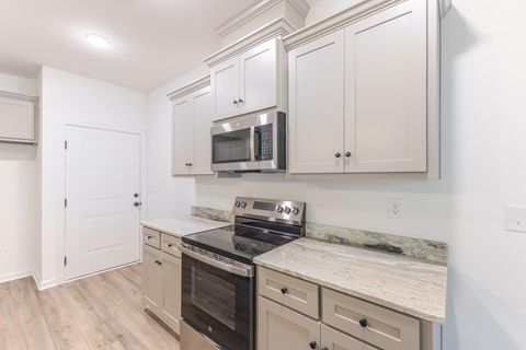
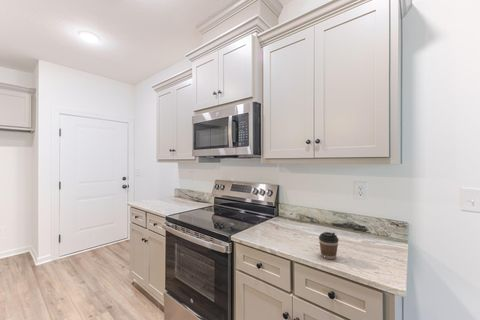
+ coffee cup (328, 244)
